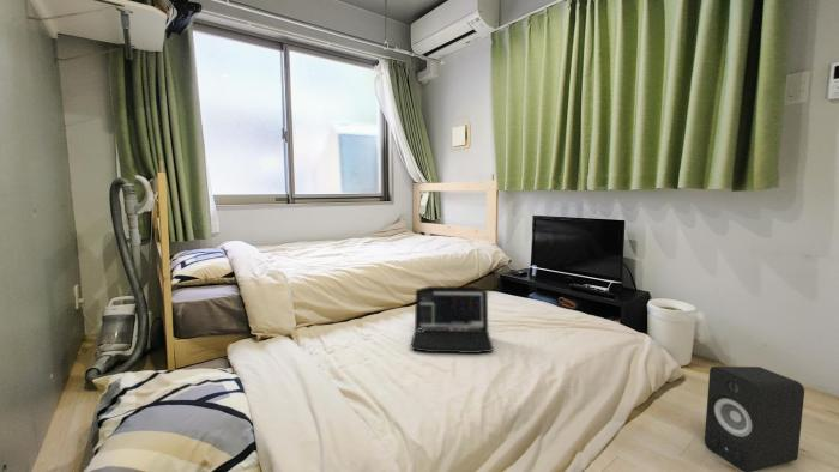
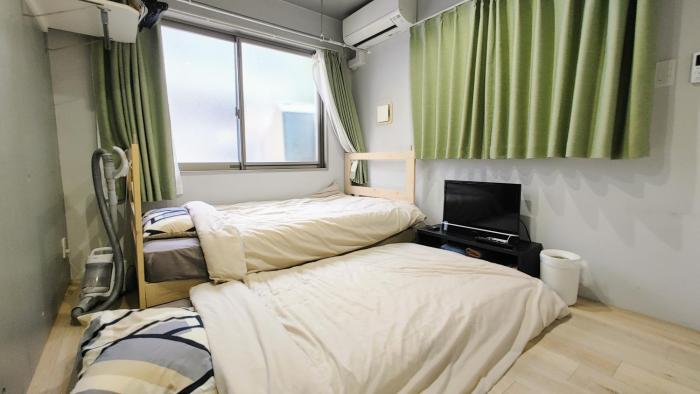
- laptop (451, 316)
- speaker (750, 412)
